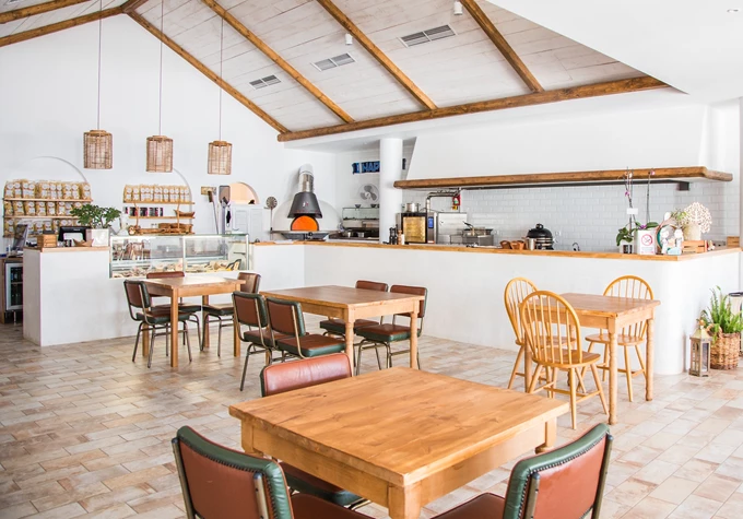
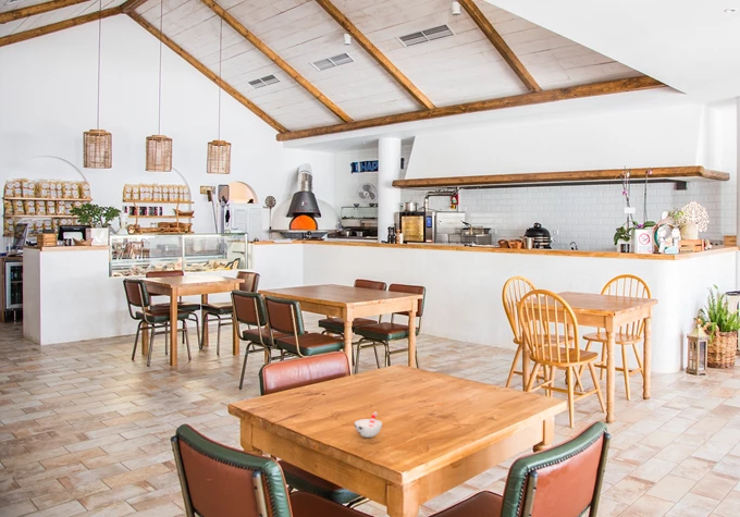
+ cup (369, 426)
